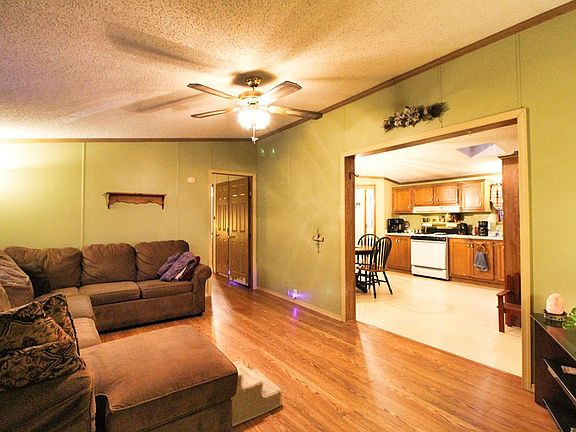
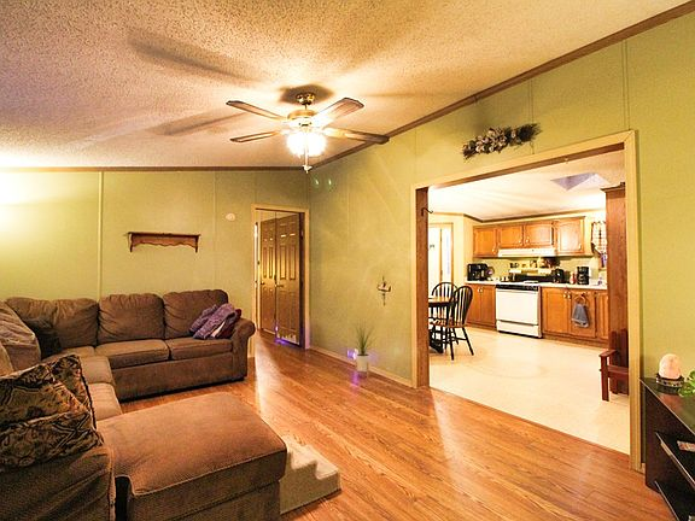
+ house plant (363, 347)
